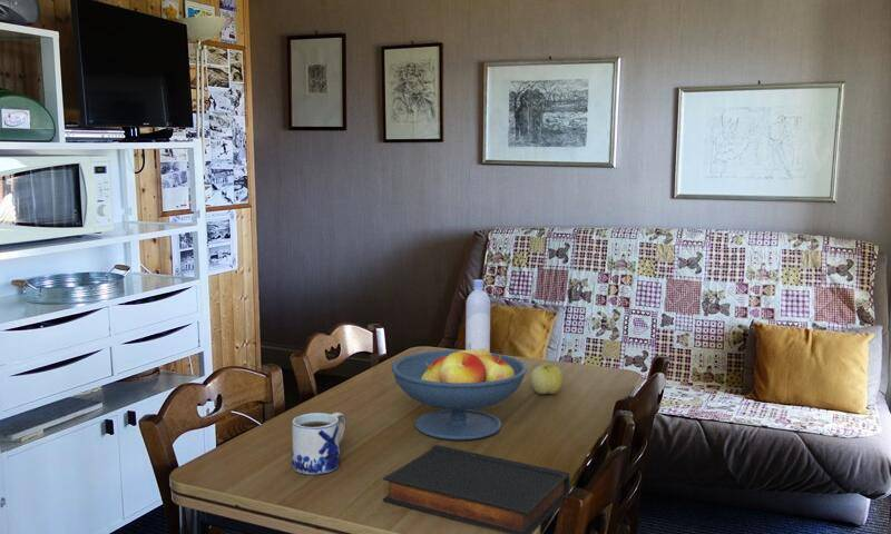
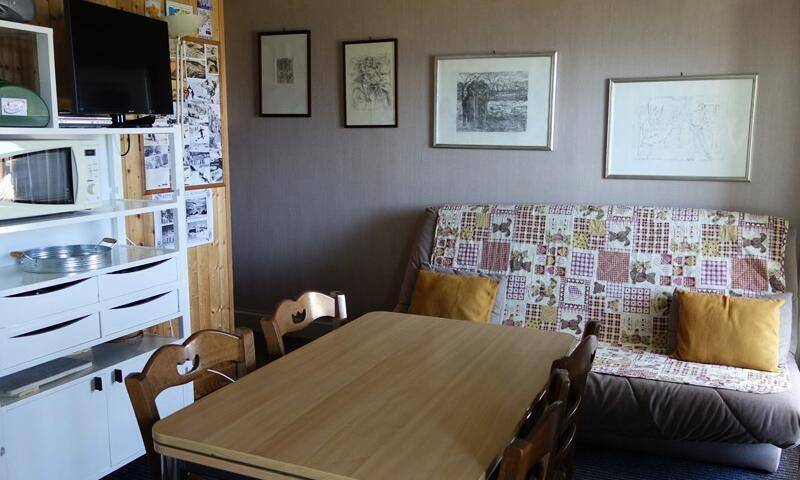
- book (477, 485)
- apple (546, 378)
- fruit bowl (458, 385)
- mug (320, 441)
- bottle (478, 328)
